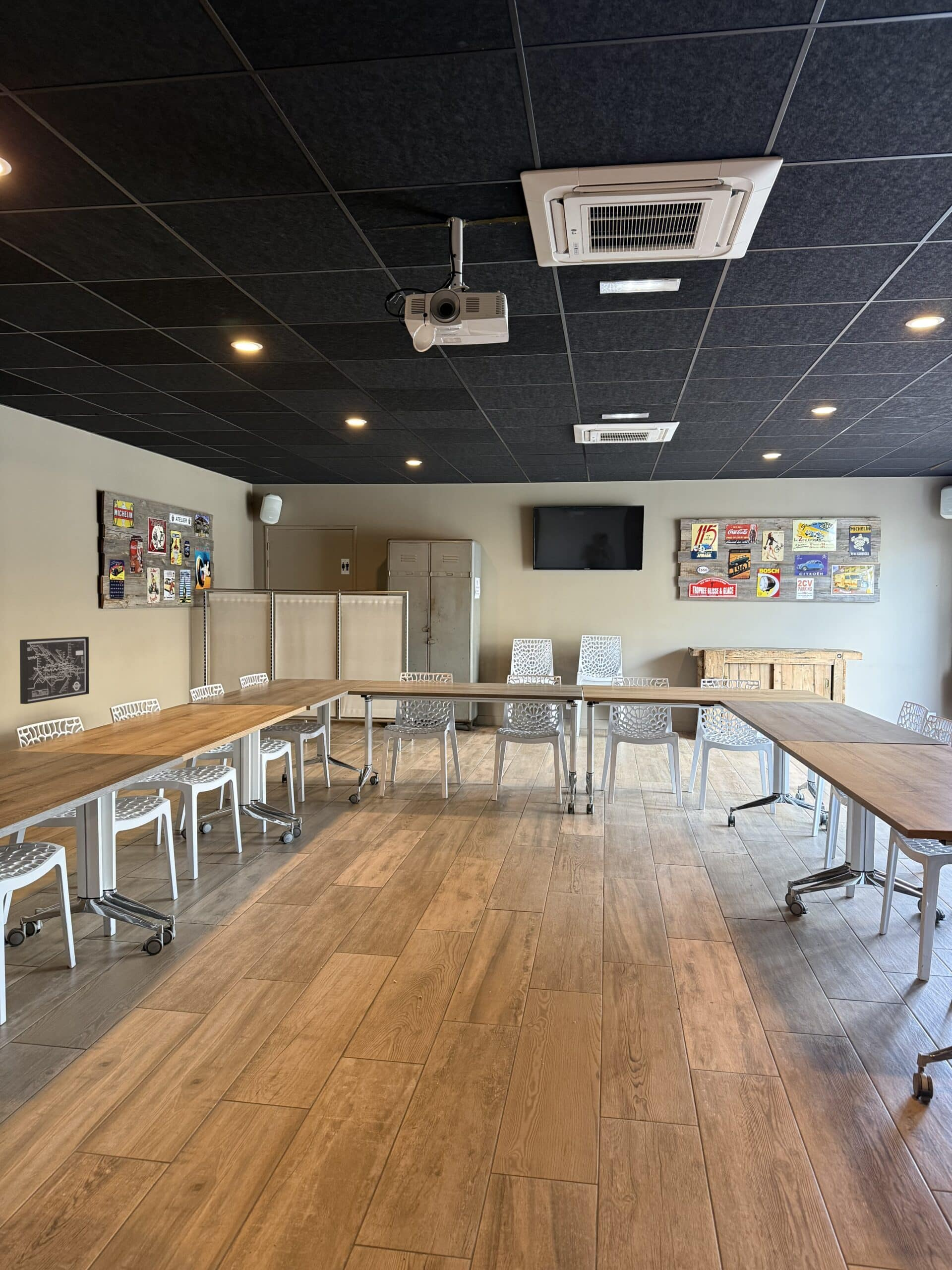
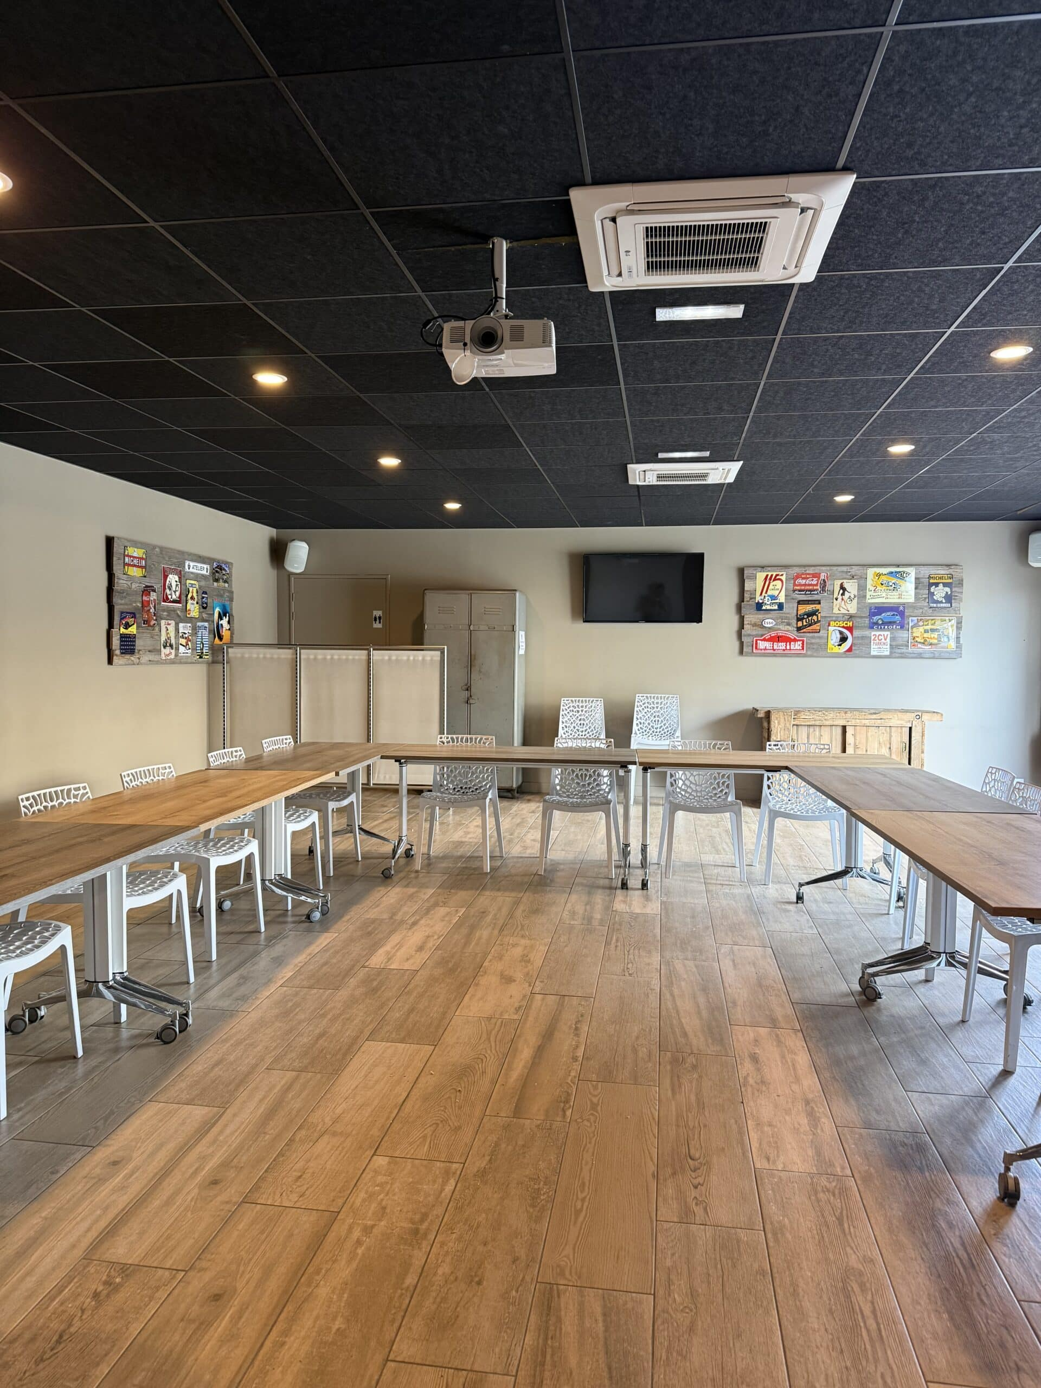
- wall art (56, 668)
